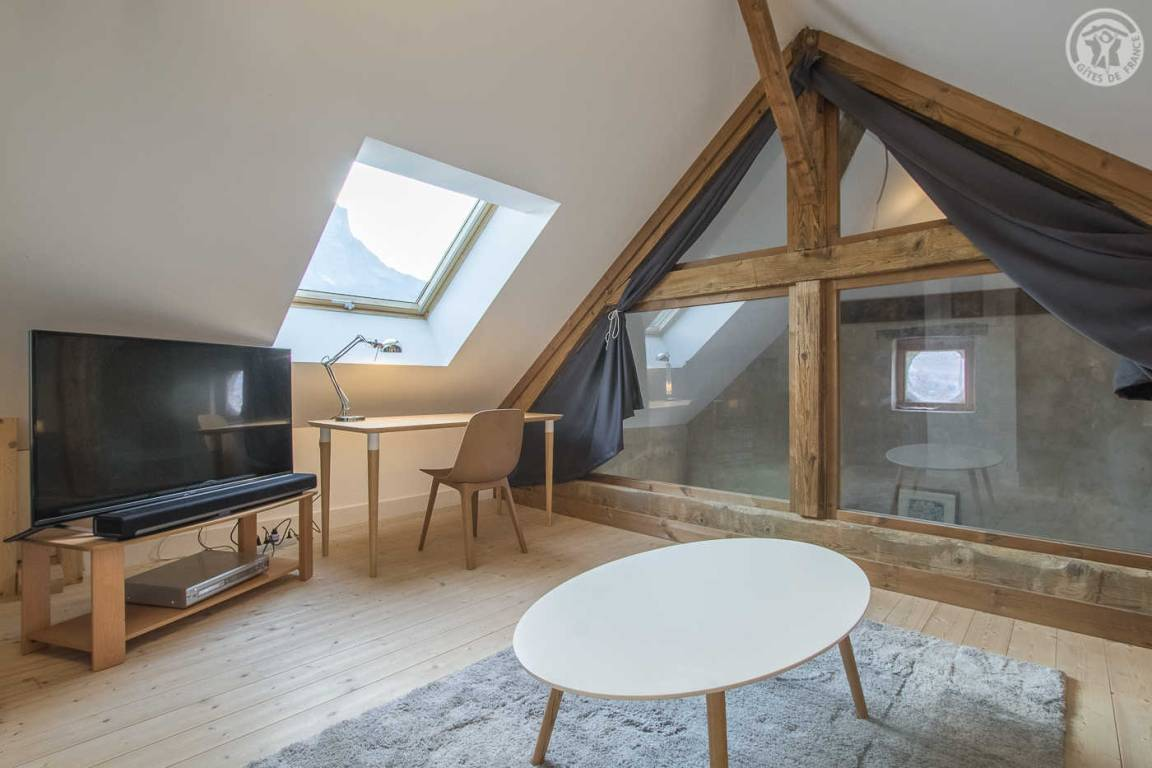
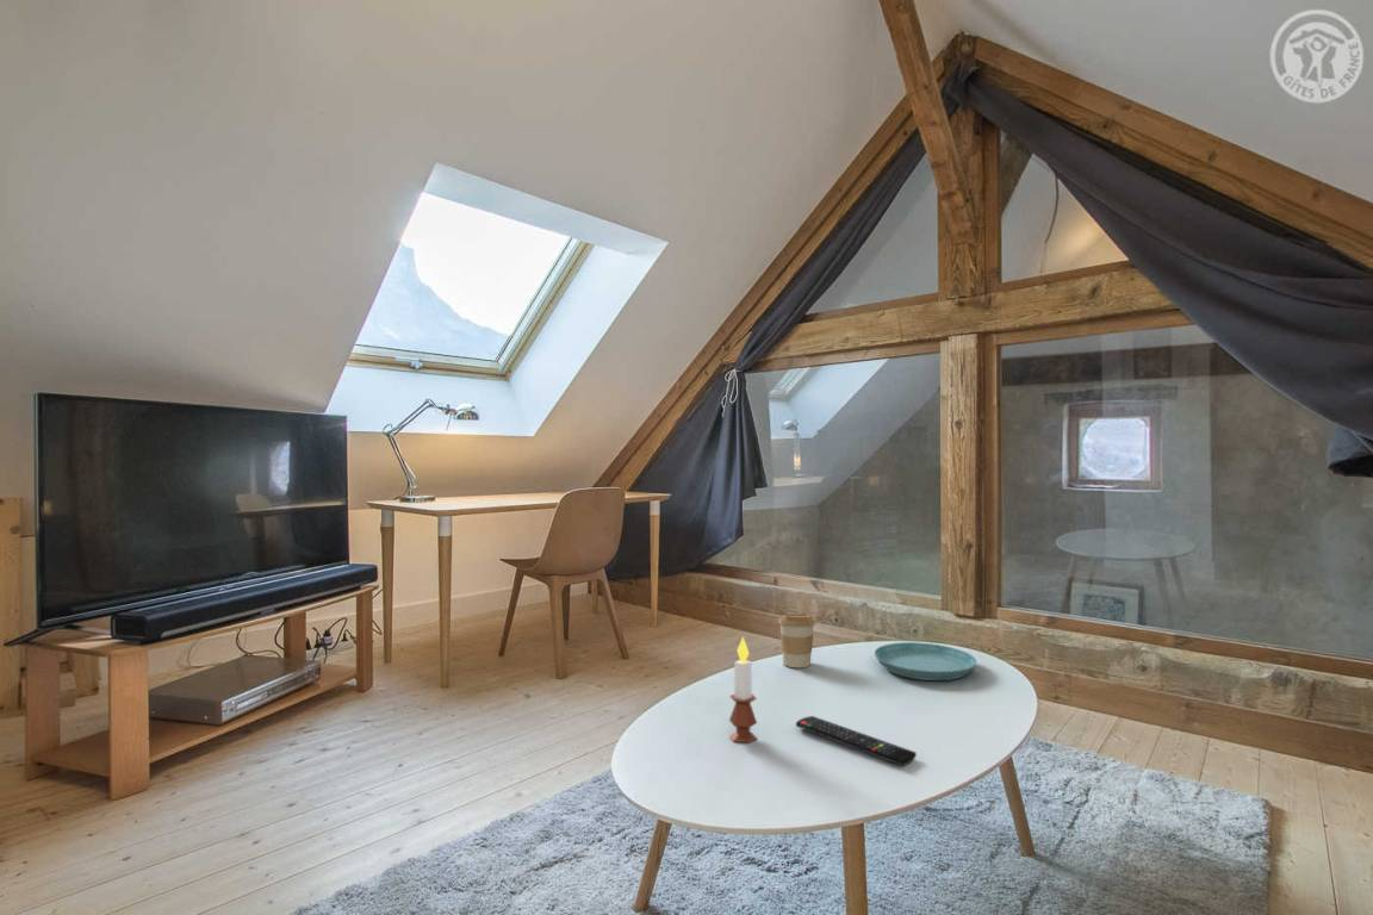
+ saucer (924, 661)
+ remote control (851, 739)
+ candle (743, 686)
+ coffee cup (796, 639)
